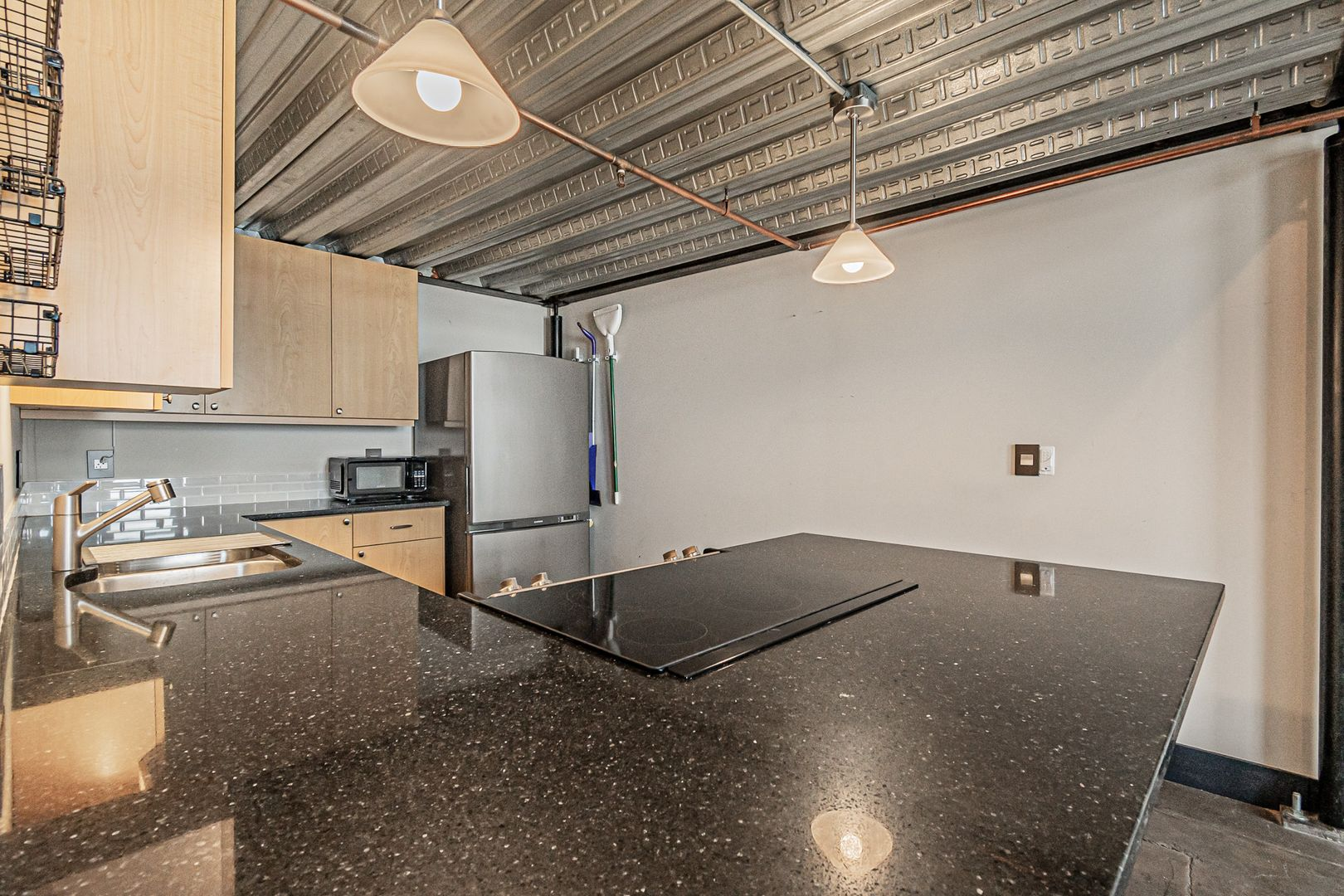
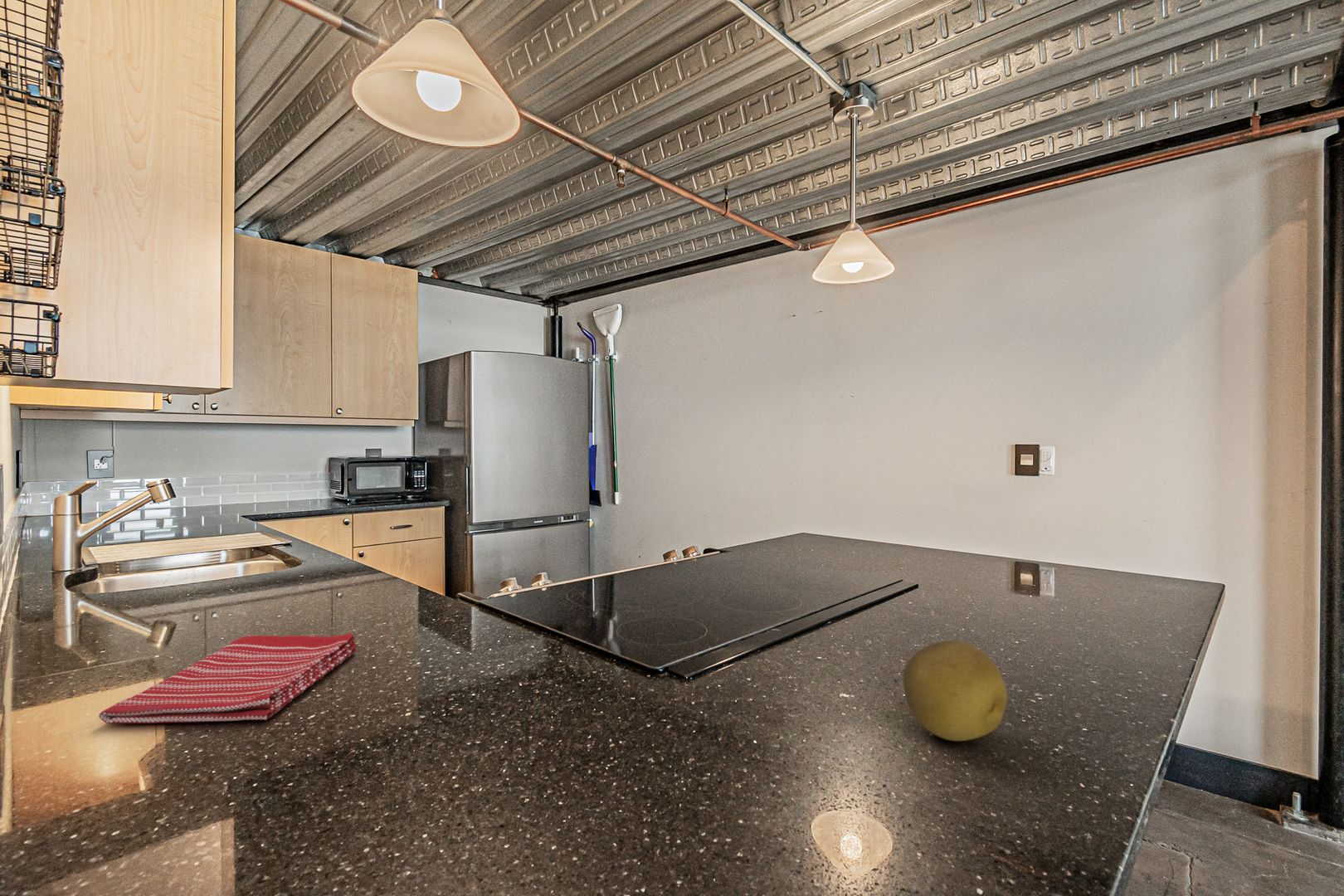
+ fruit (953, 689)
+ dish towel (249, 672)
